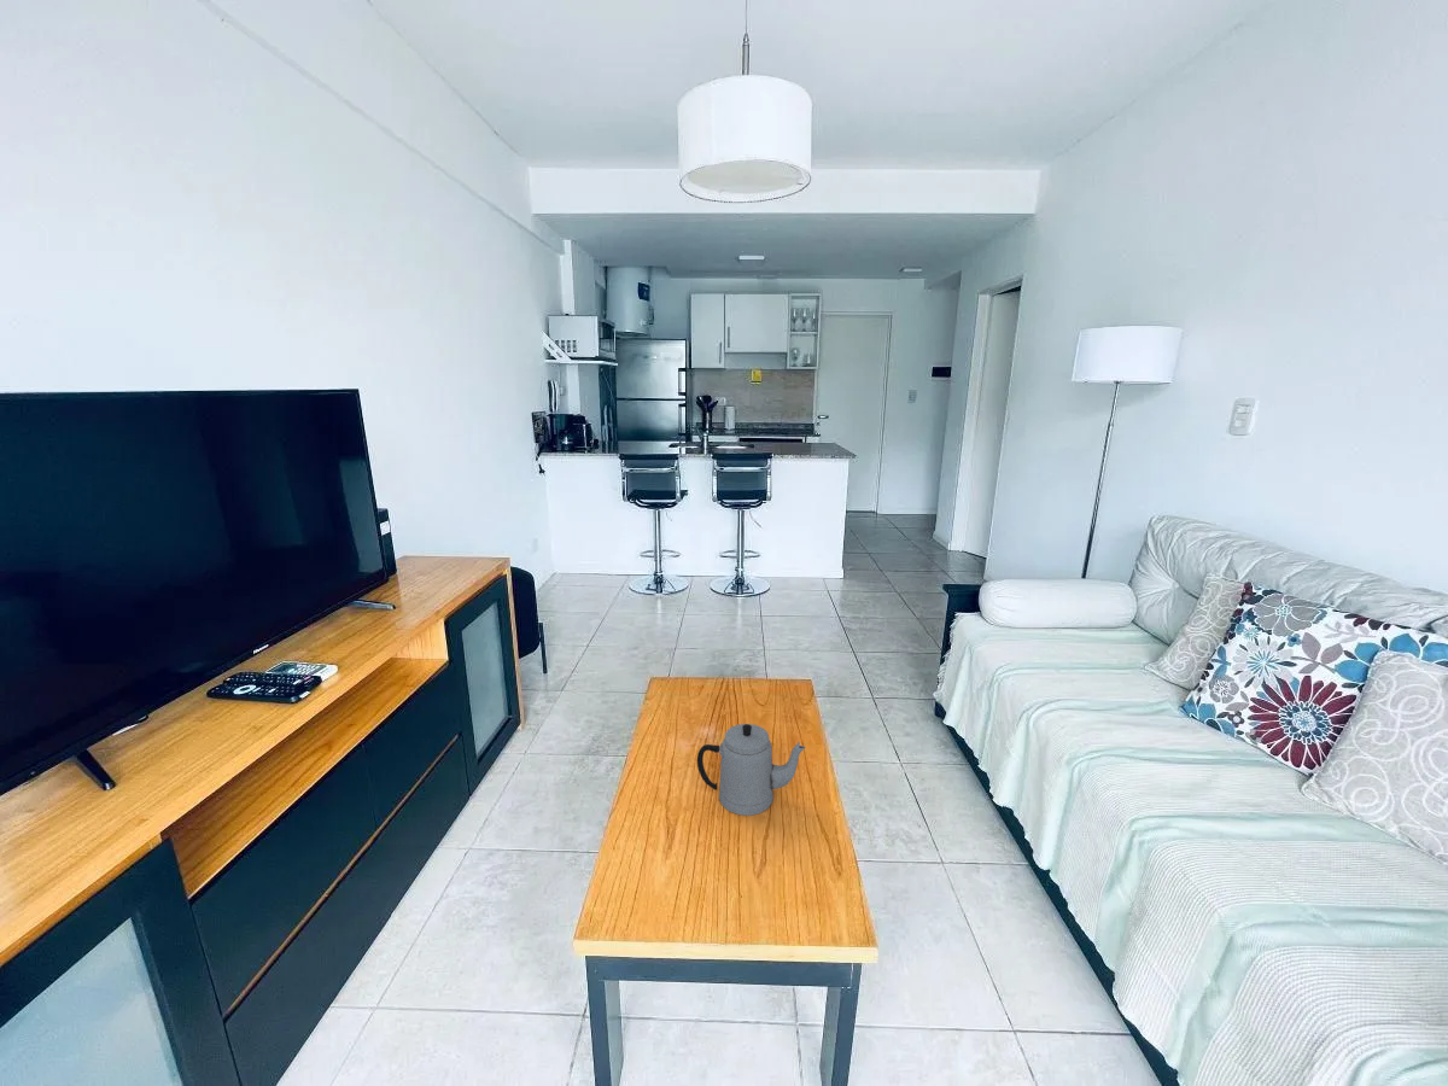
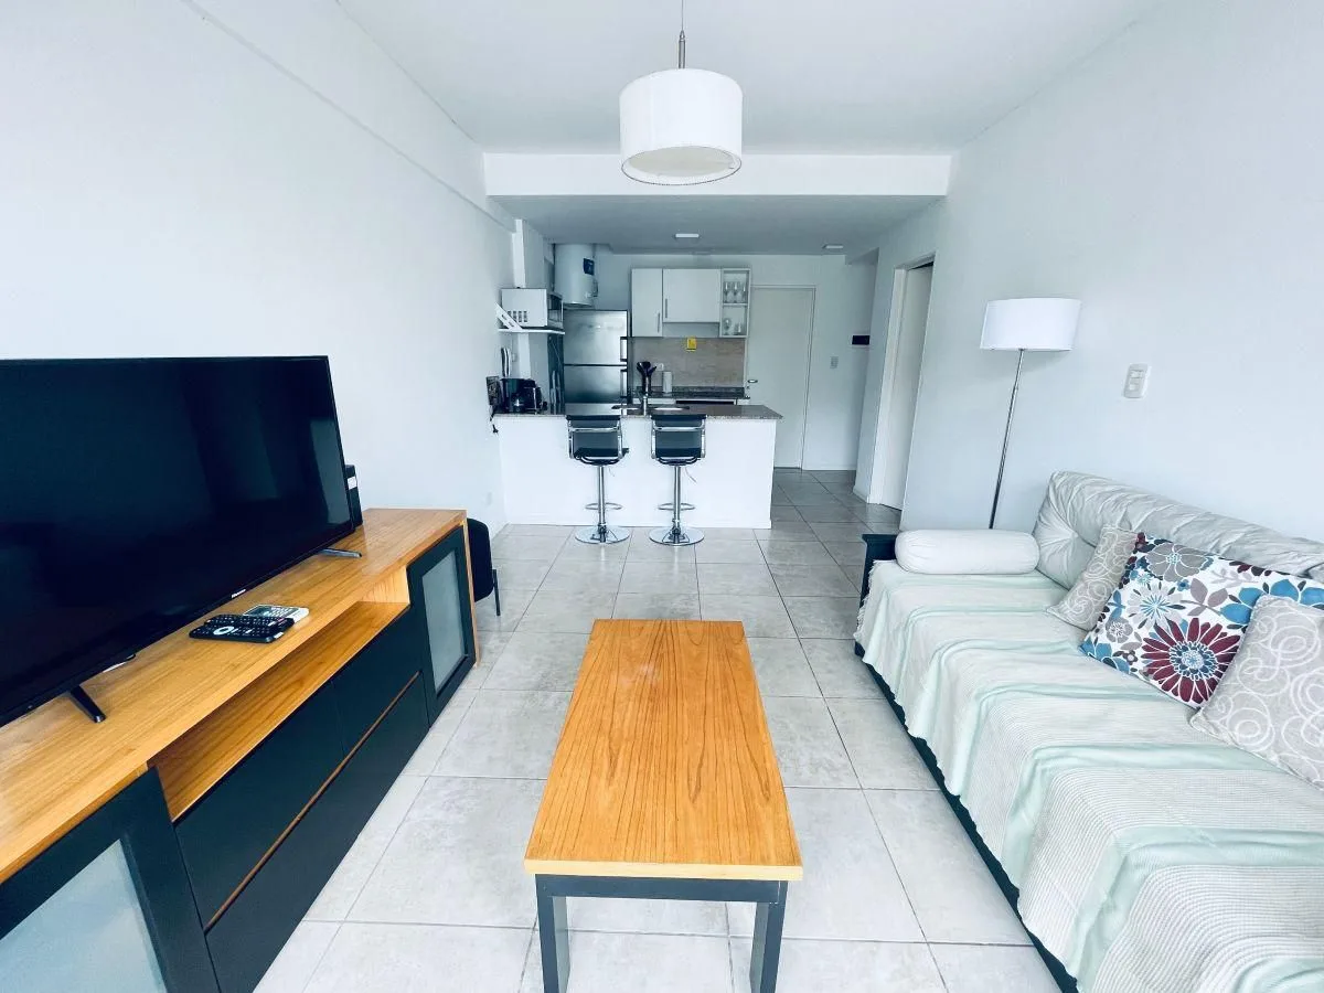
- teapot (751, 761)
